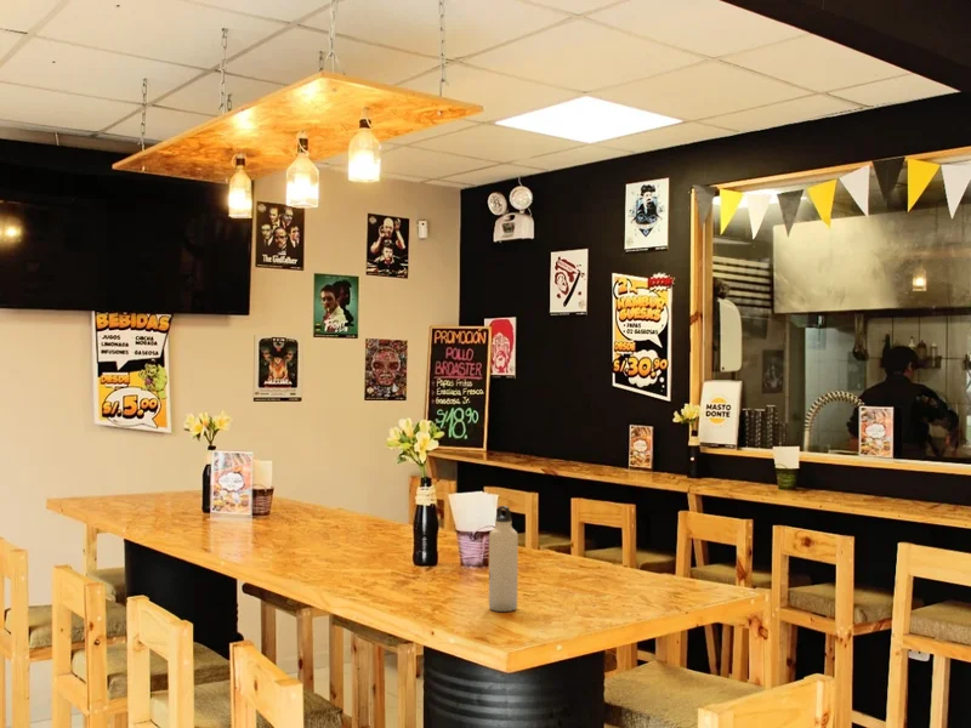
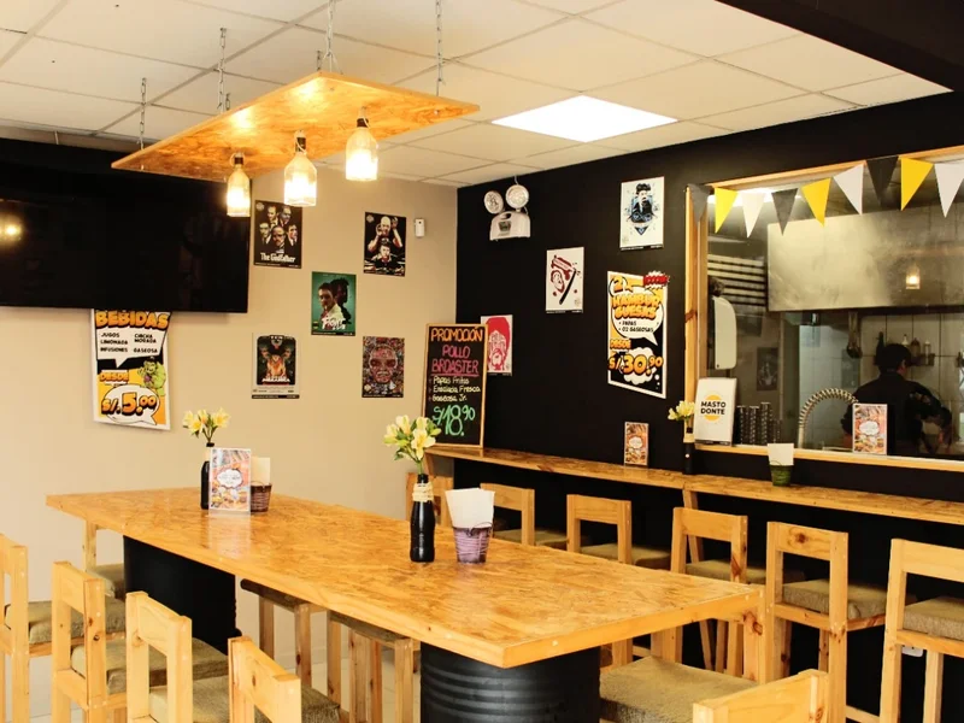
- water bottle (502, 557)
